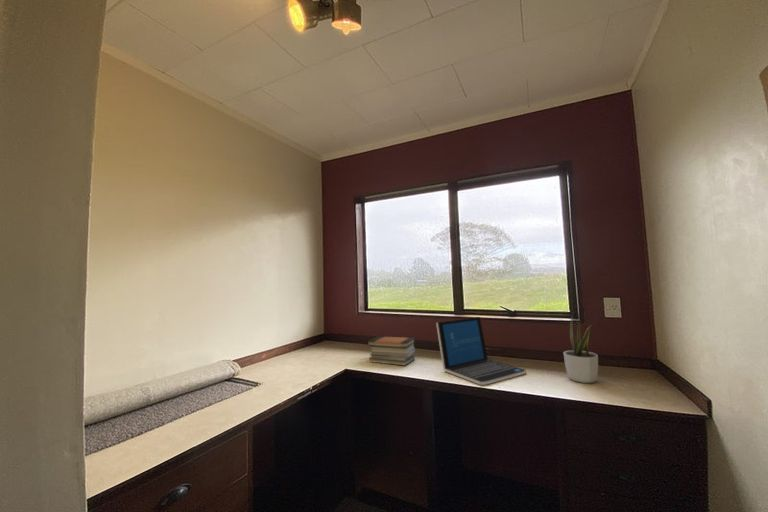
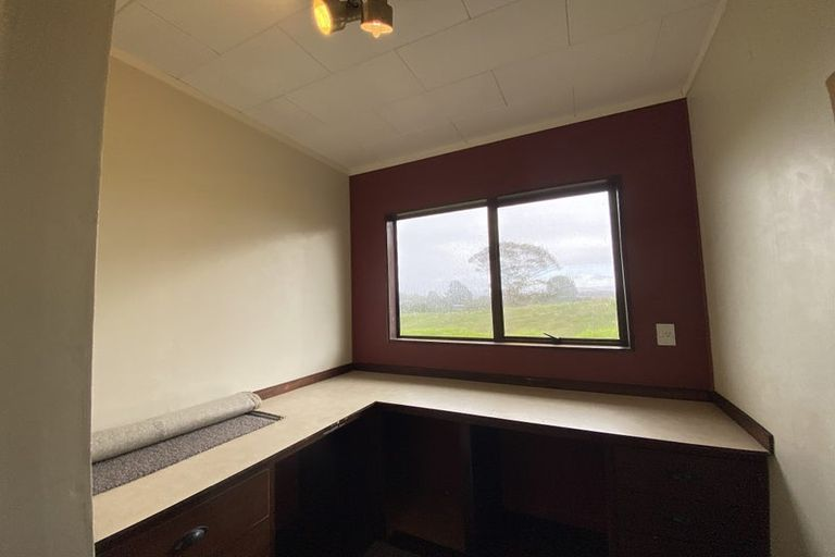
- laptop (480, 346)
- potted plant (579, 345)
- book stack (392, 350)
